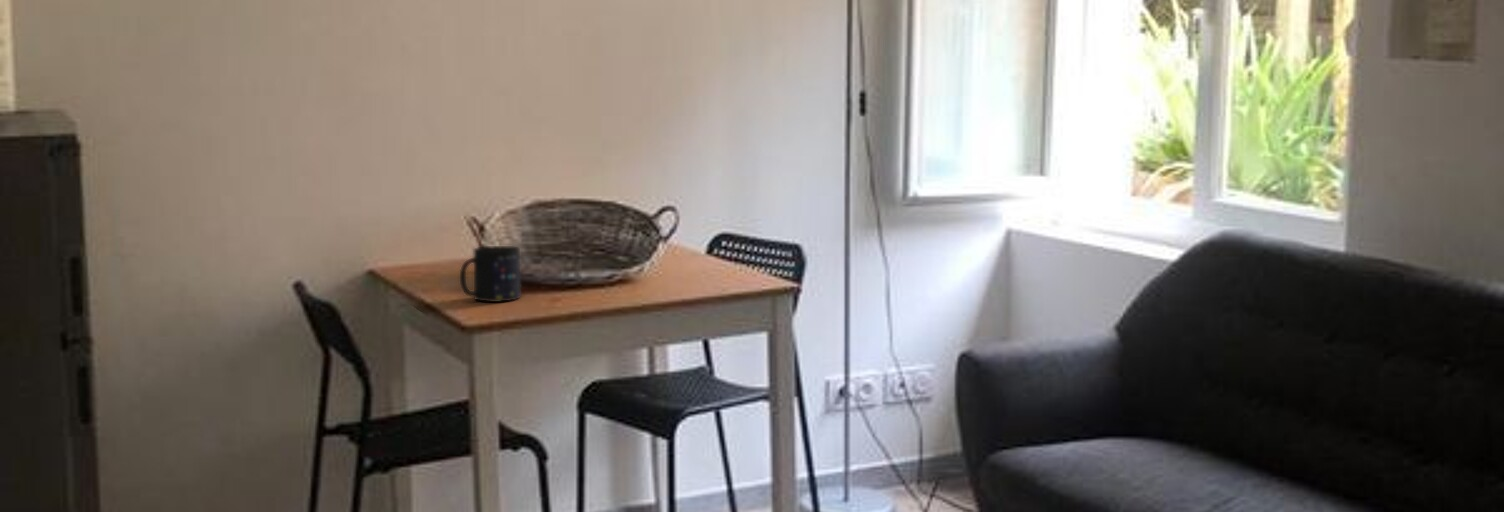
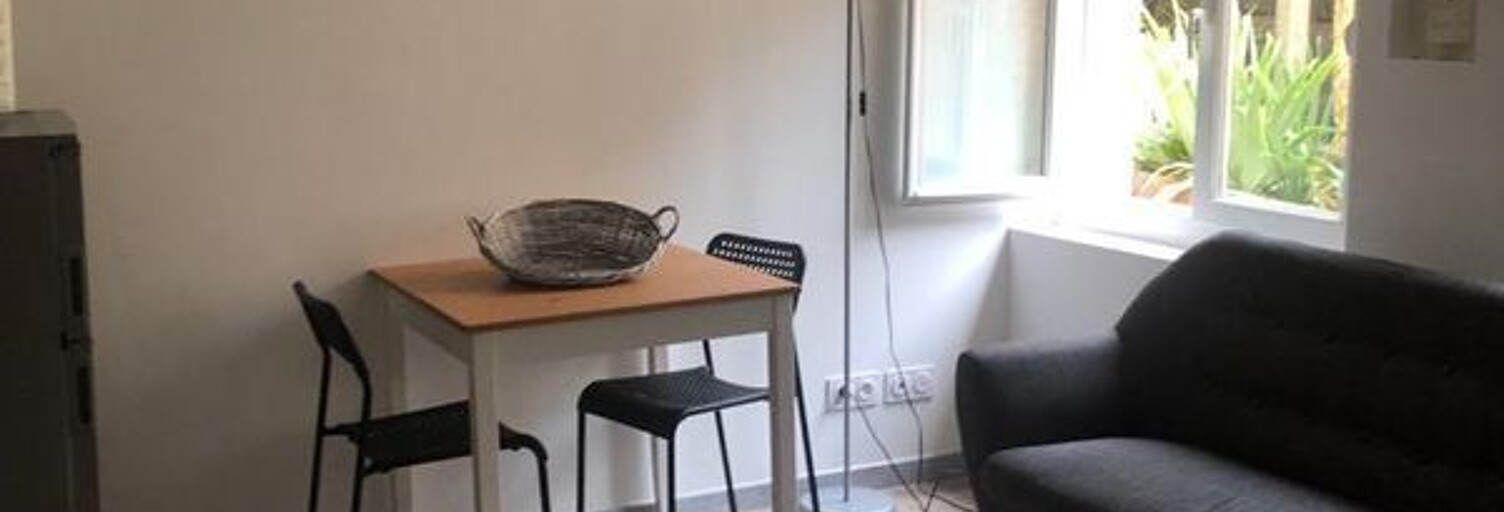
- mug (488, 274)
